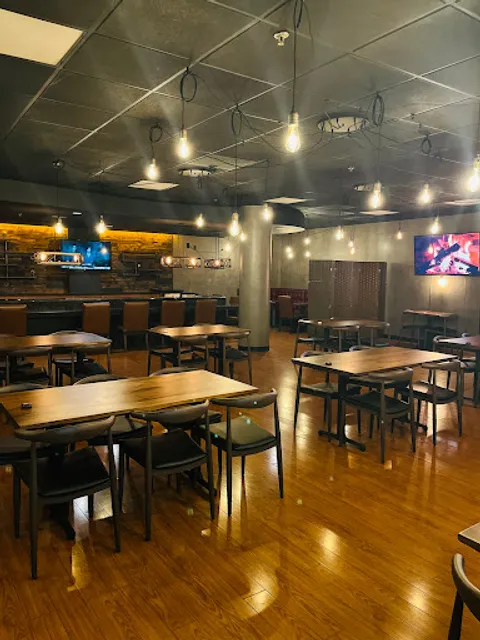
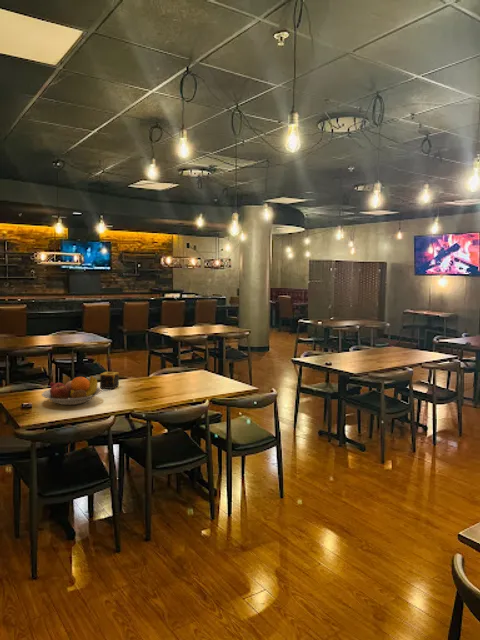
+ candle (109, 380)
+ fruit bowl (72, 389)
